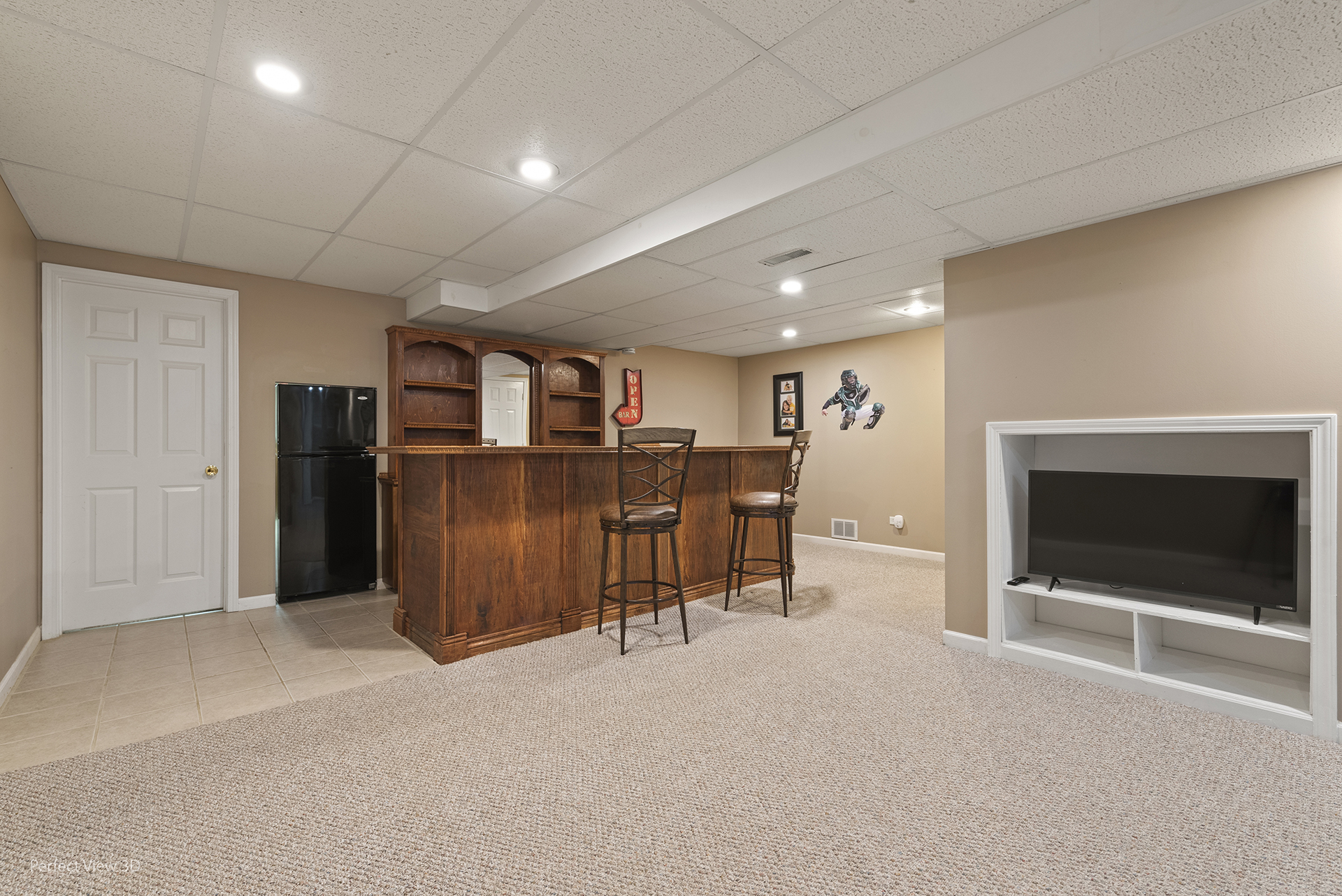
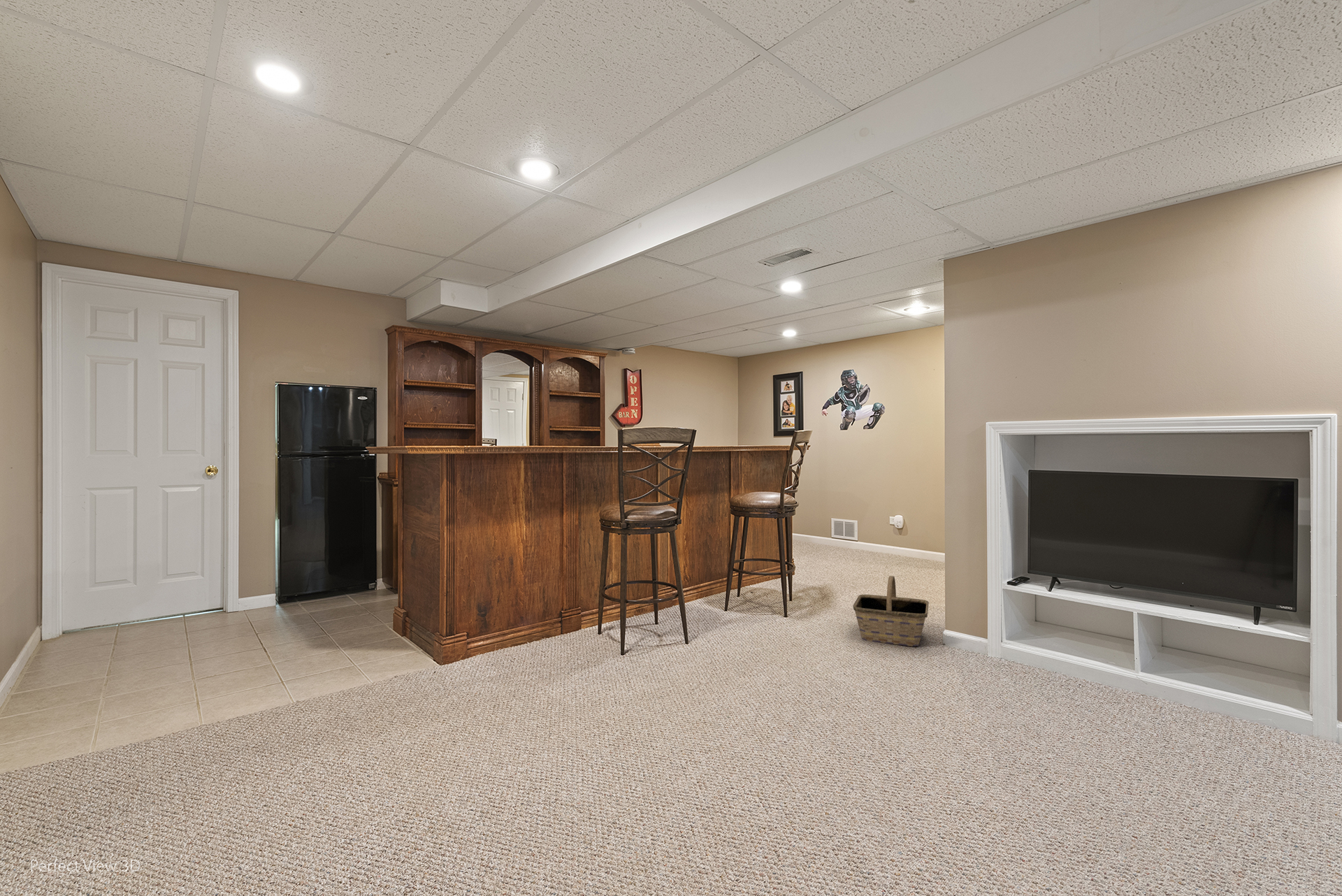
+ basket (891, 606)
